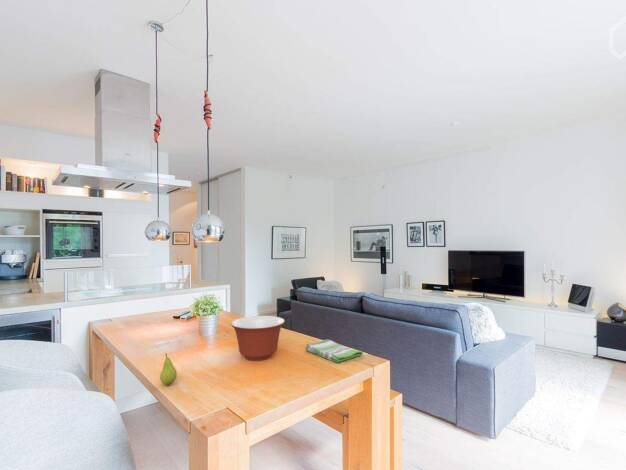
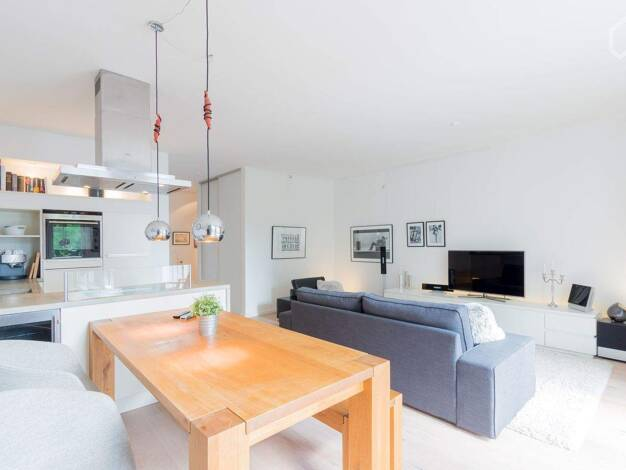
- mixing bowl (258, 338)
- dish towel (333, 349)
- fruit (168, 368)
